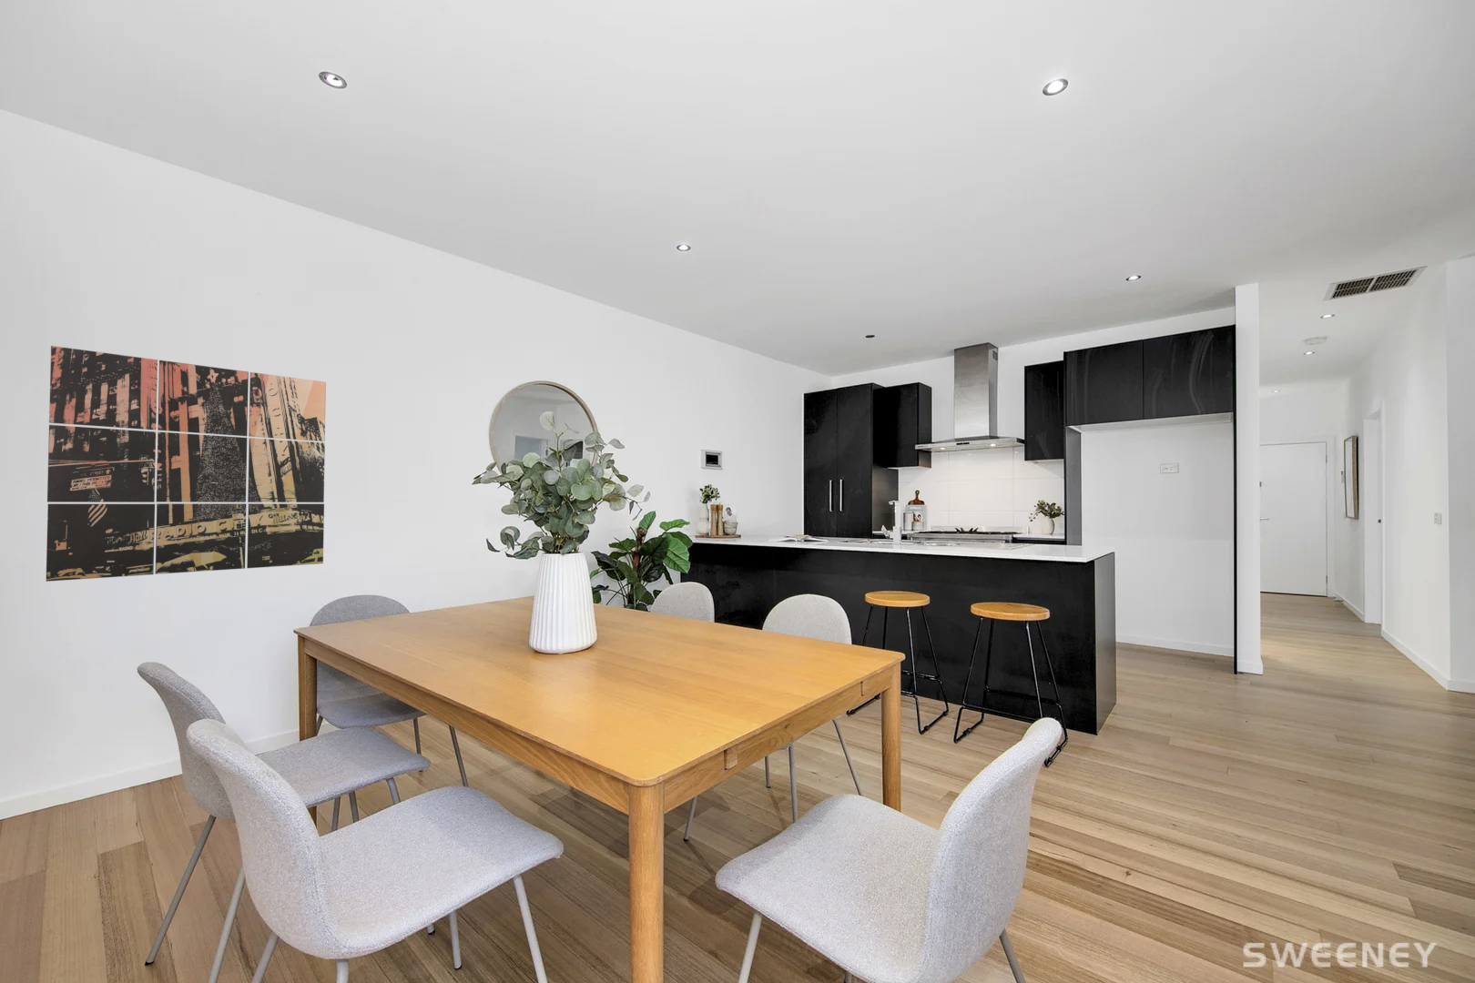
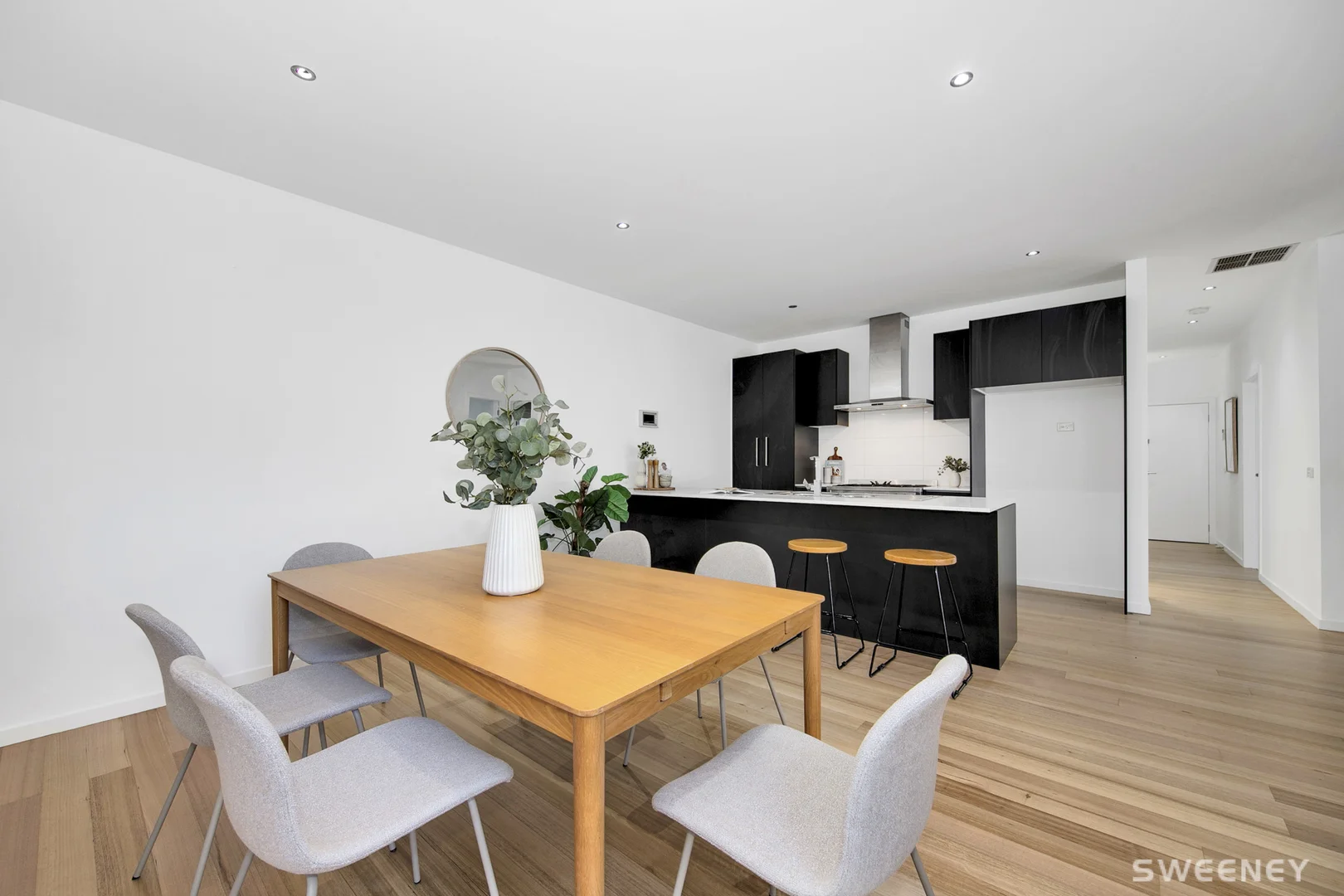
- wall art (204, 467)
